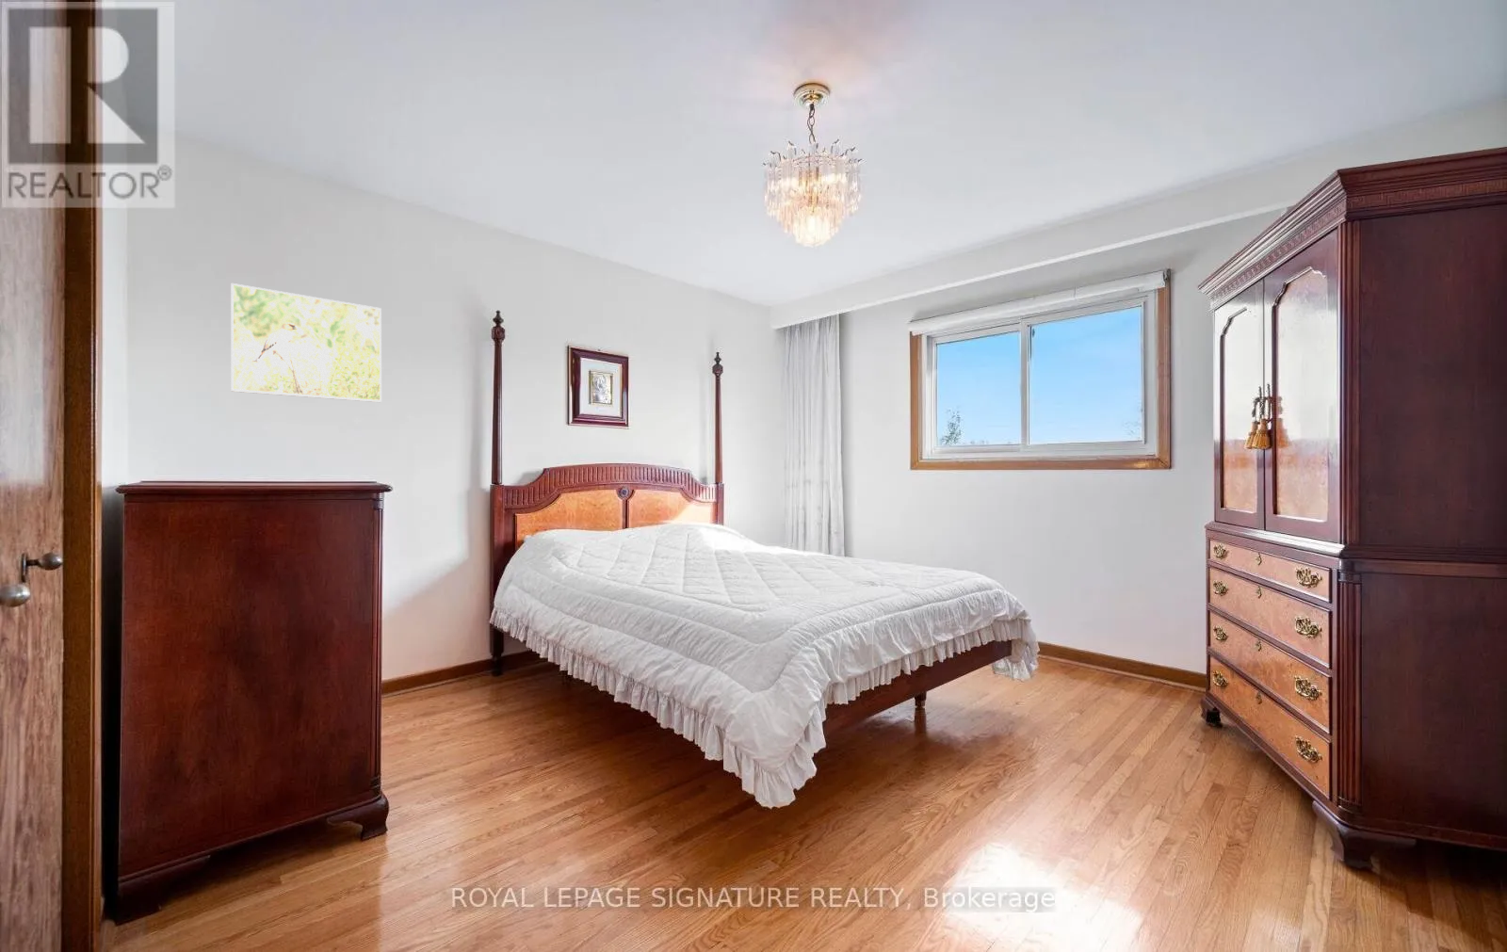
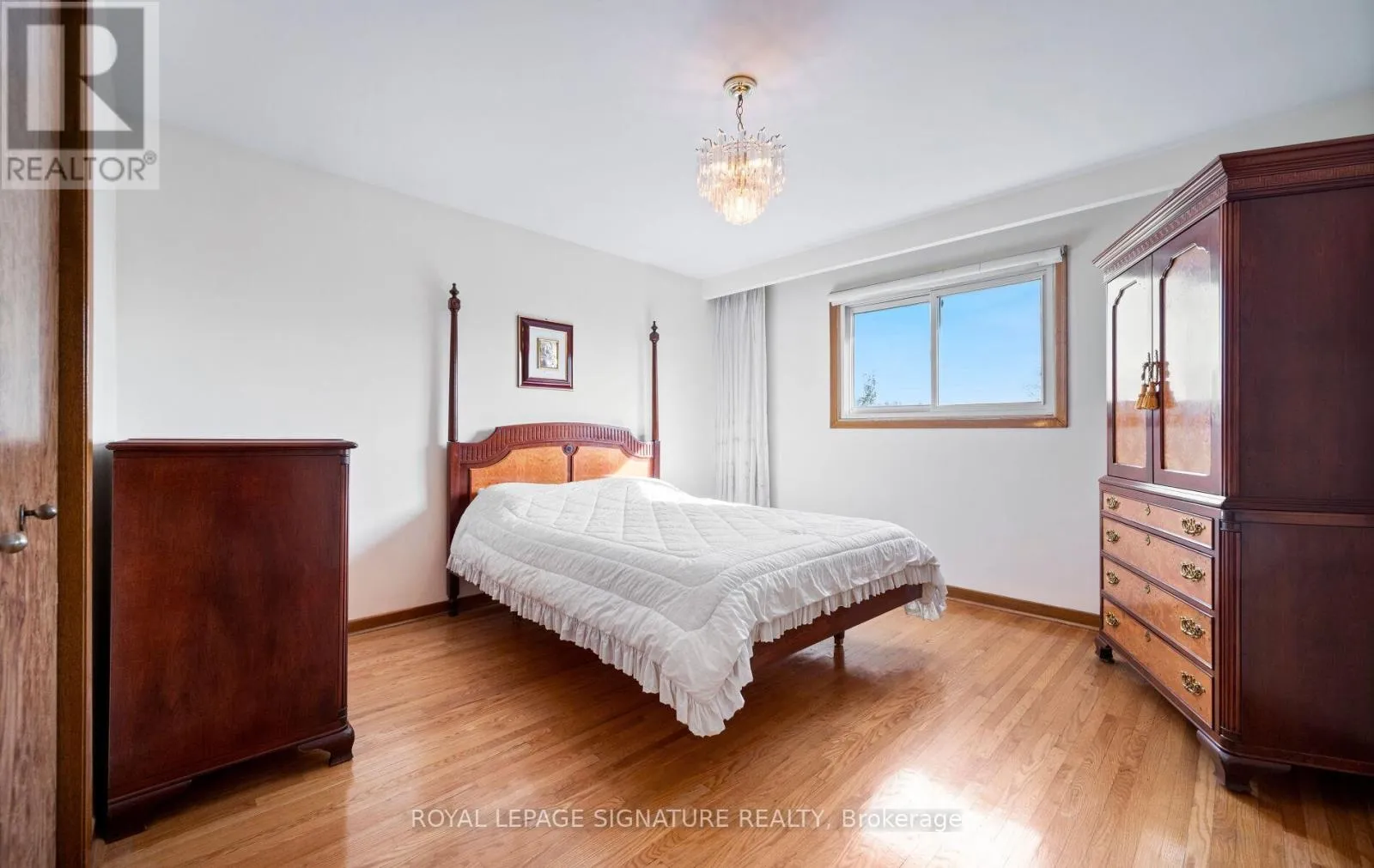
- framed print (310, 347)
